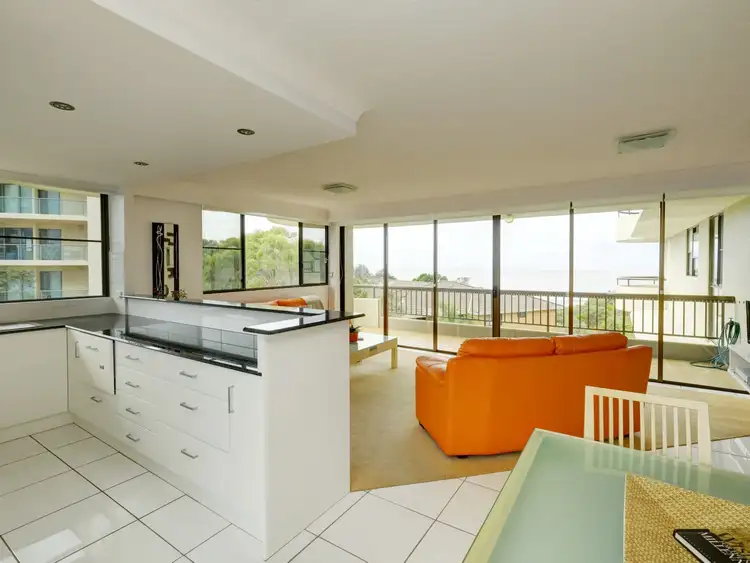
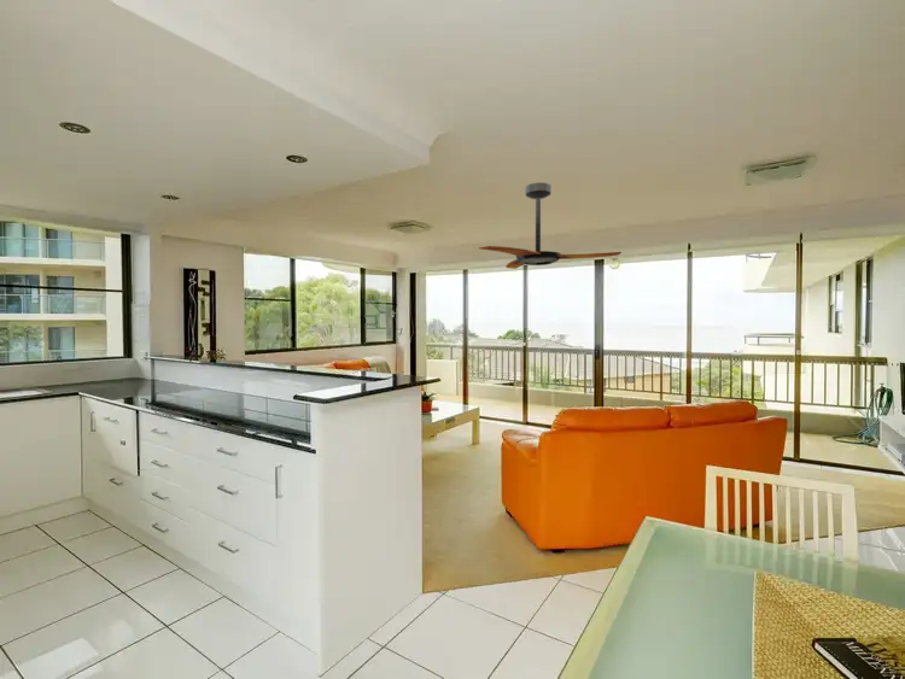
+ ceiling fan (539, 224)
